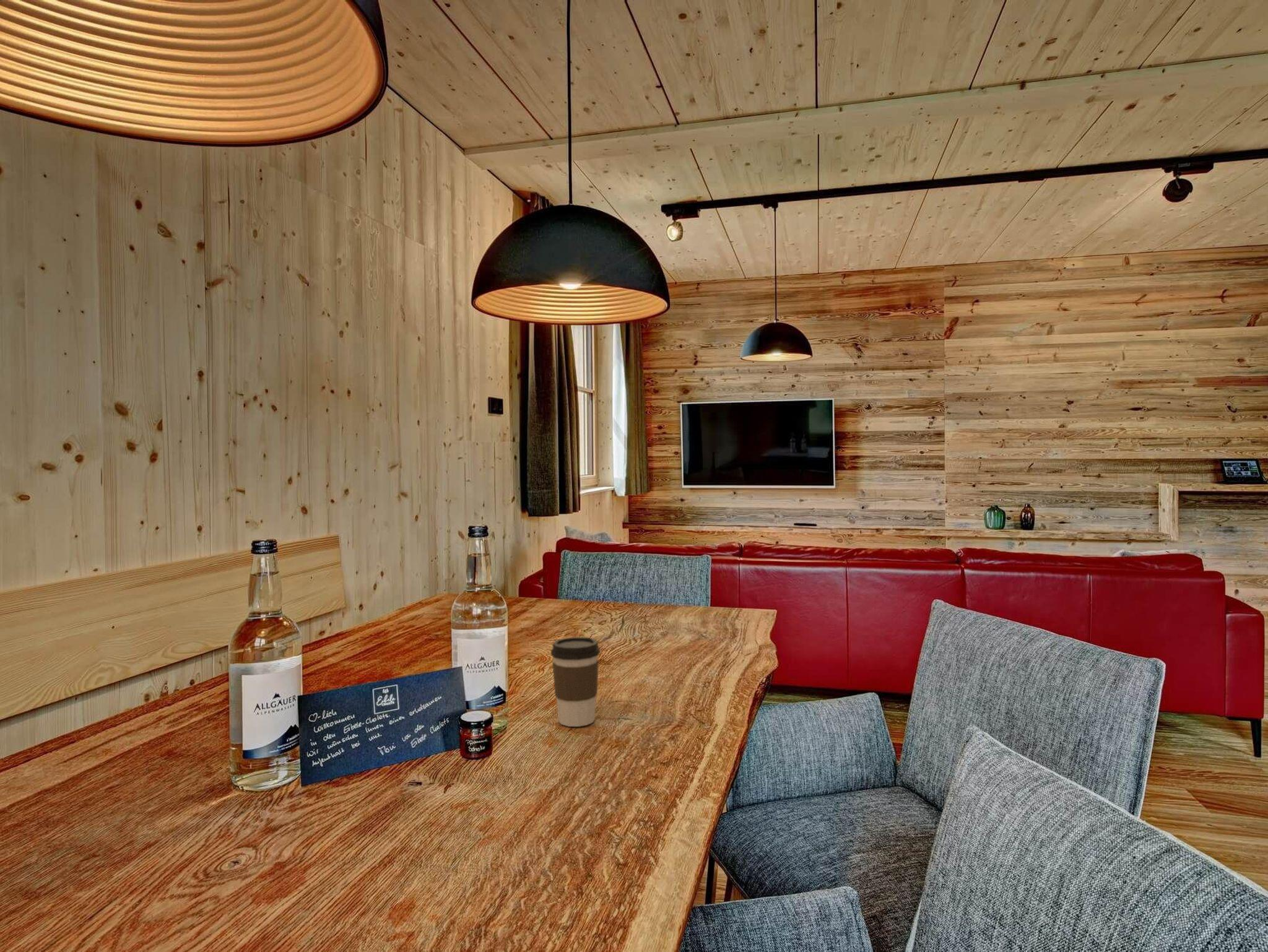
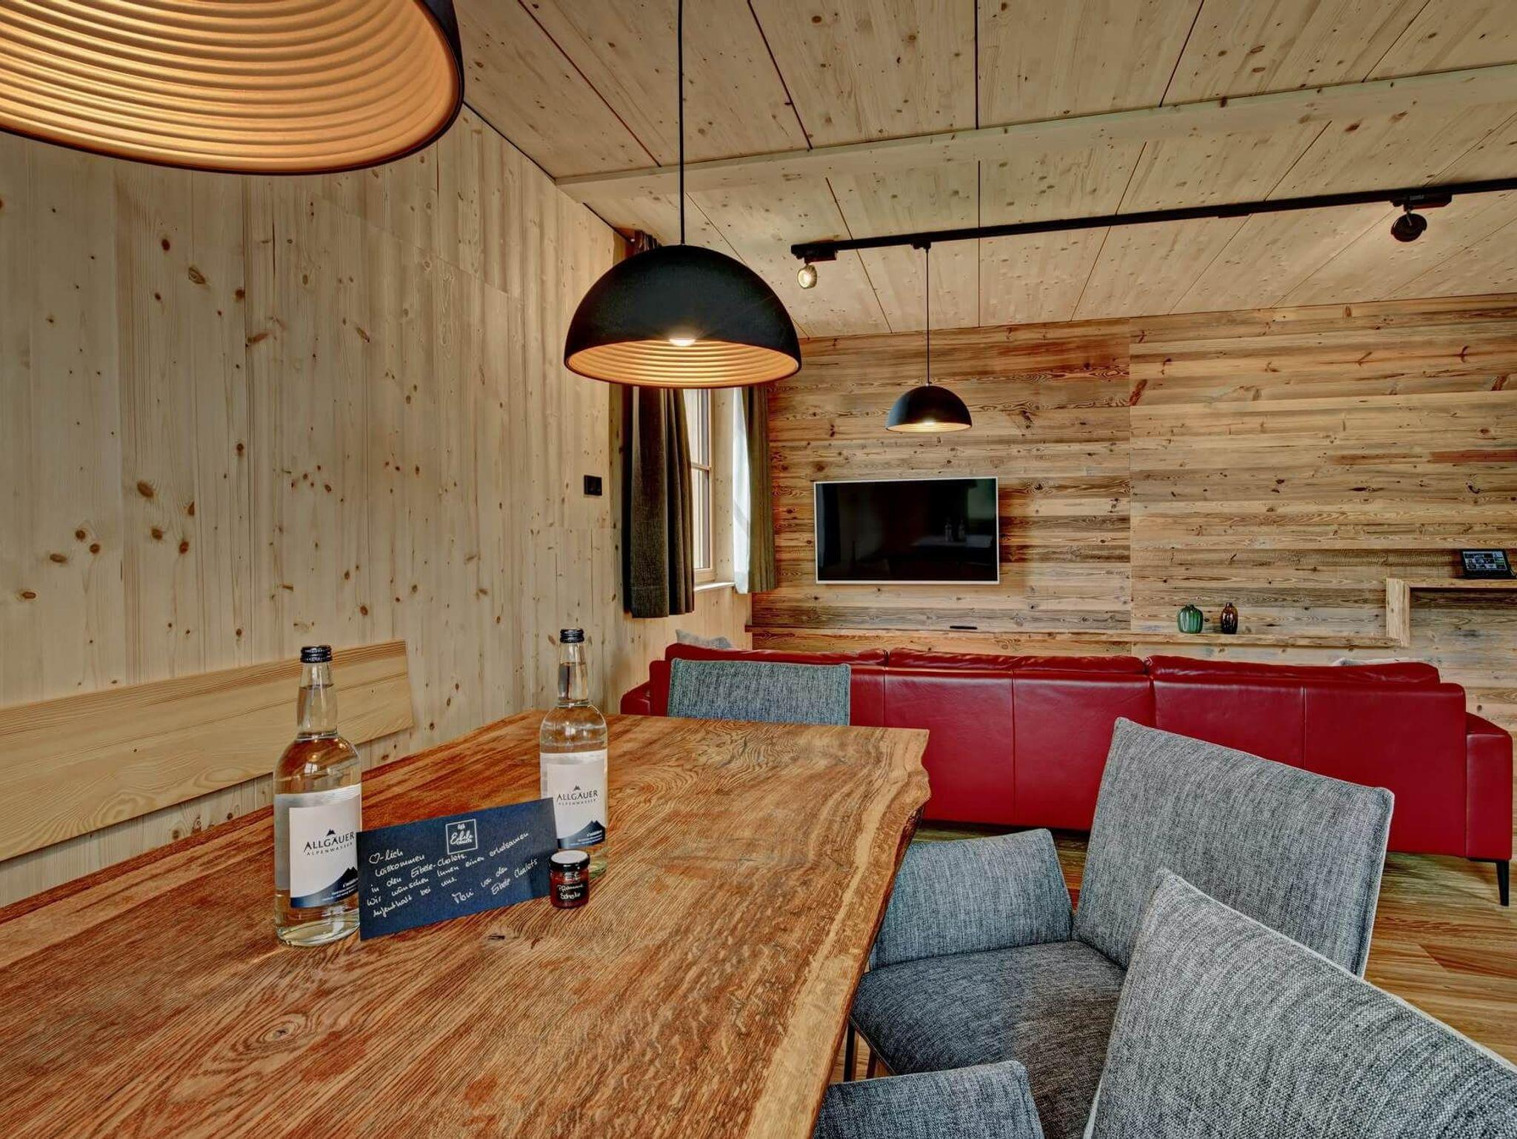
- coffee cup (576, 681)
